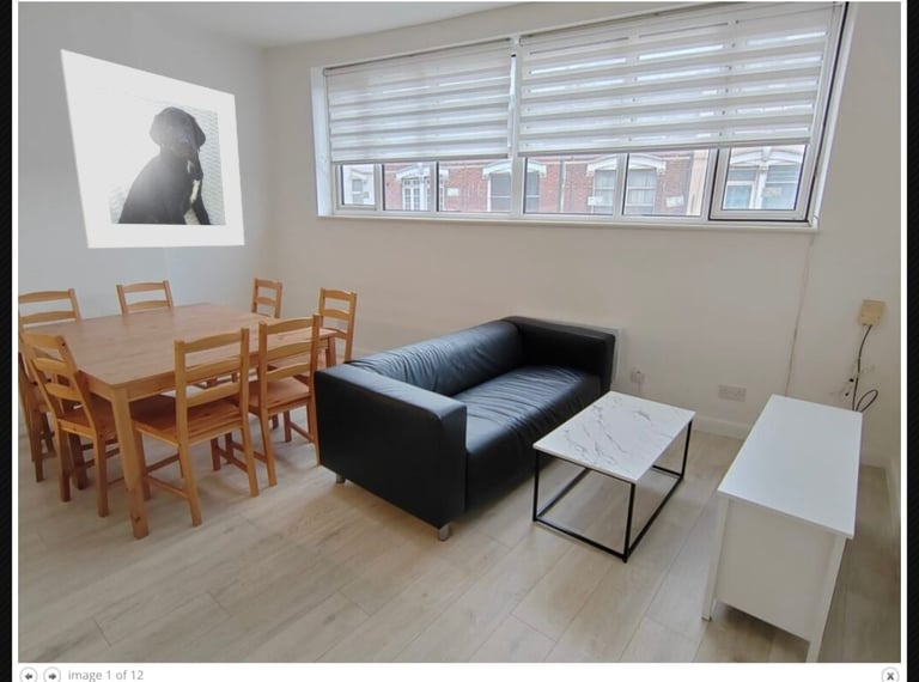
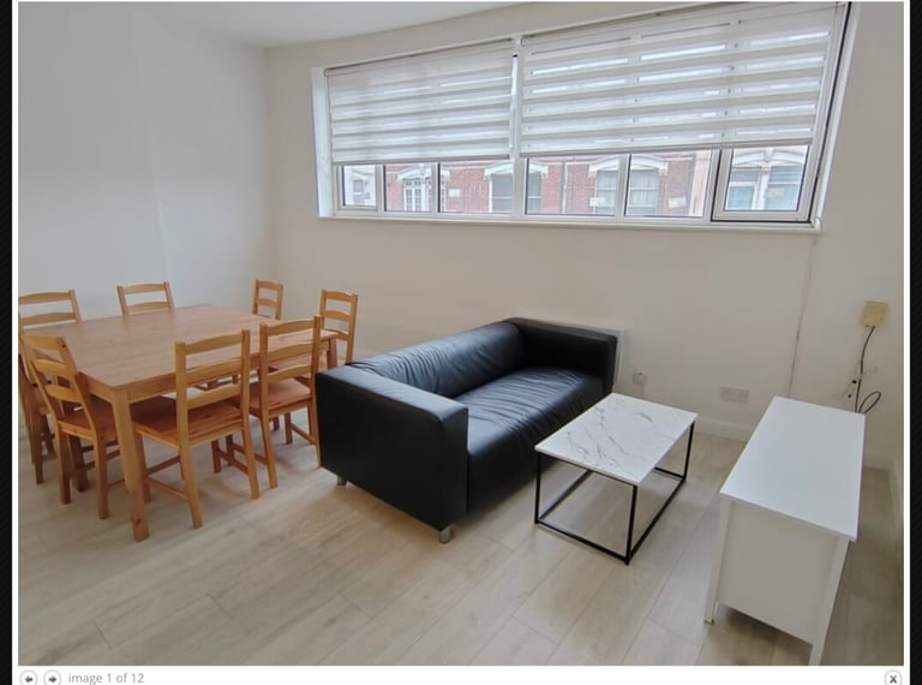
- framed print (168, 164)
